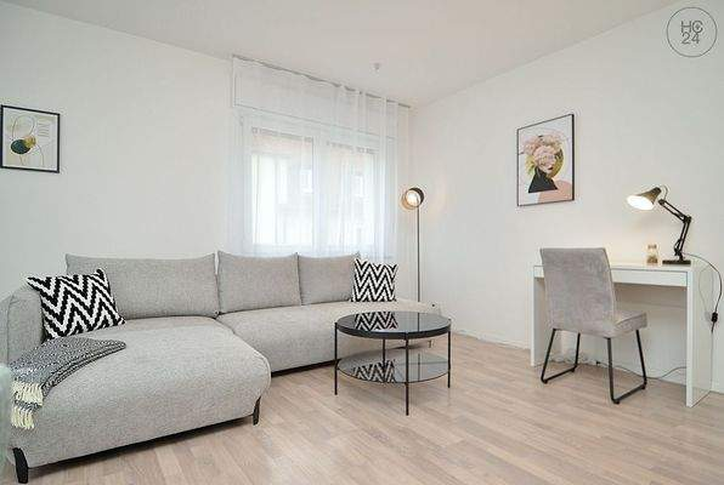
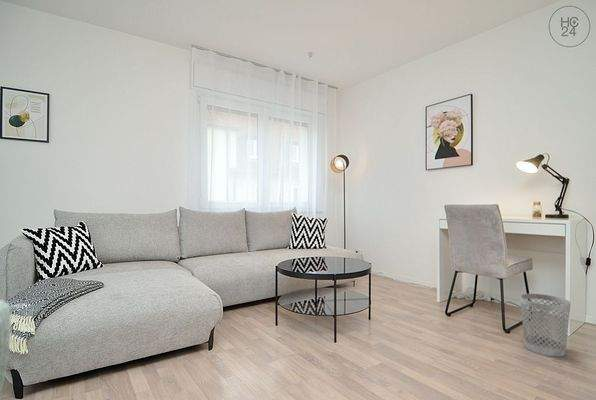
+ wastebasket (544, 324)
